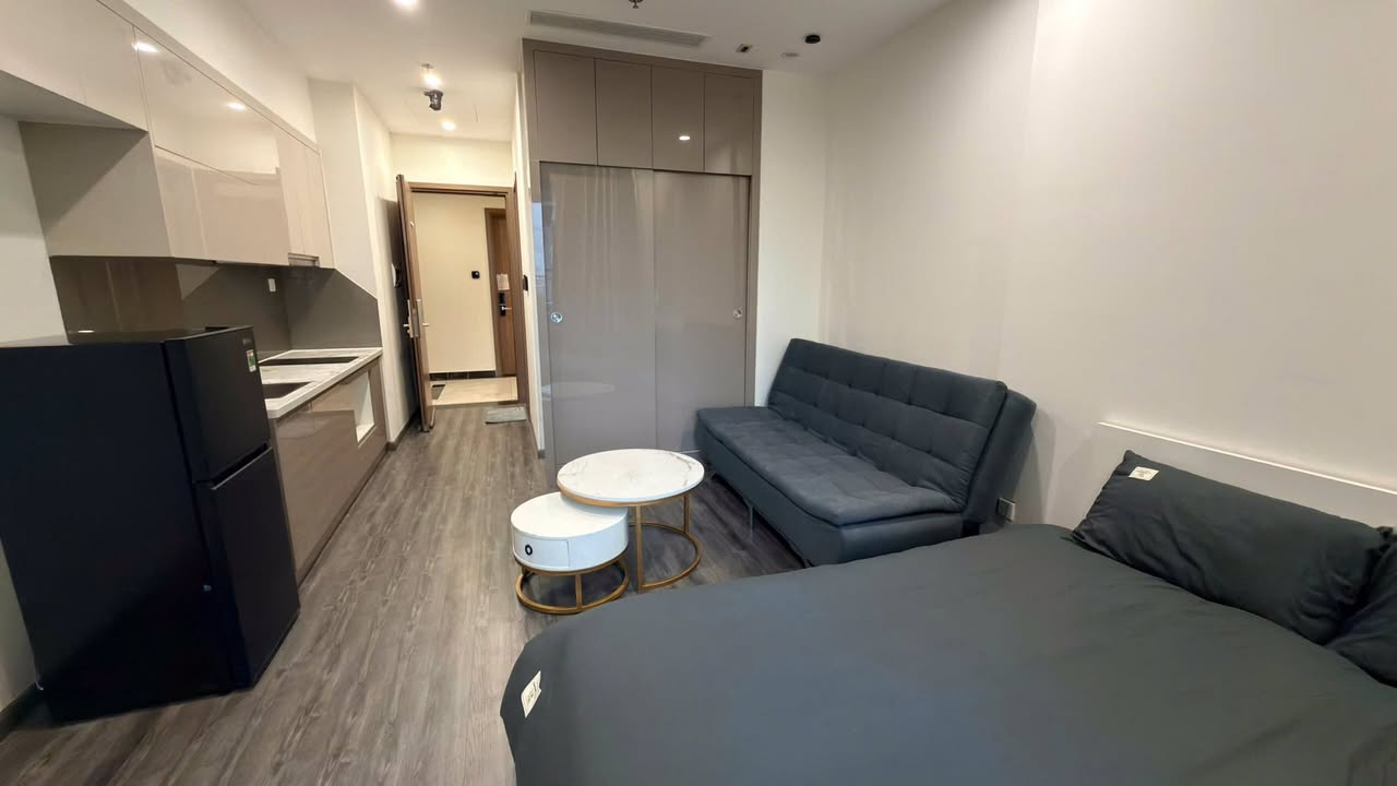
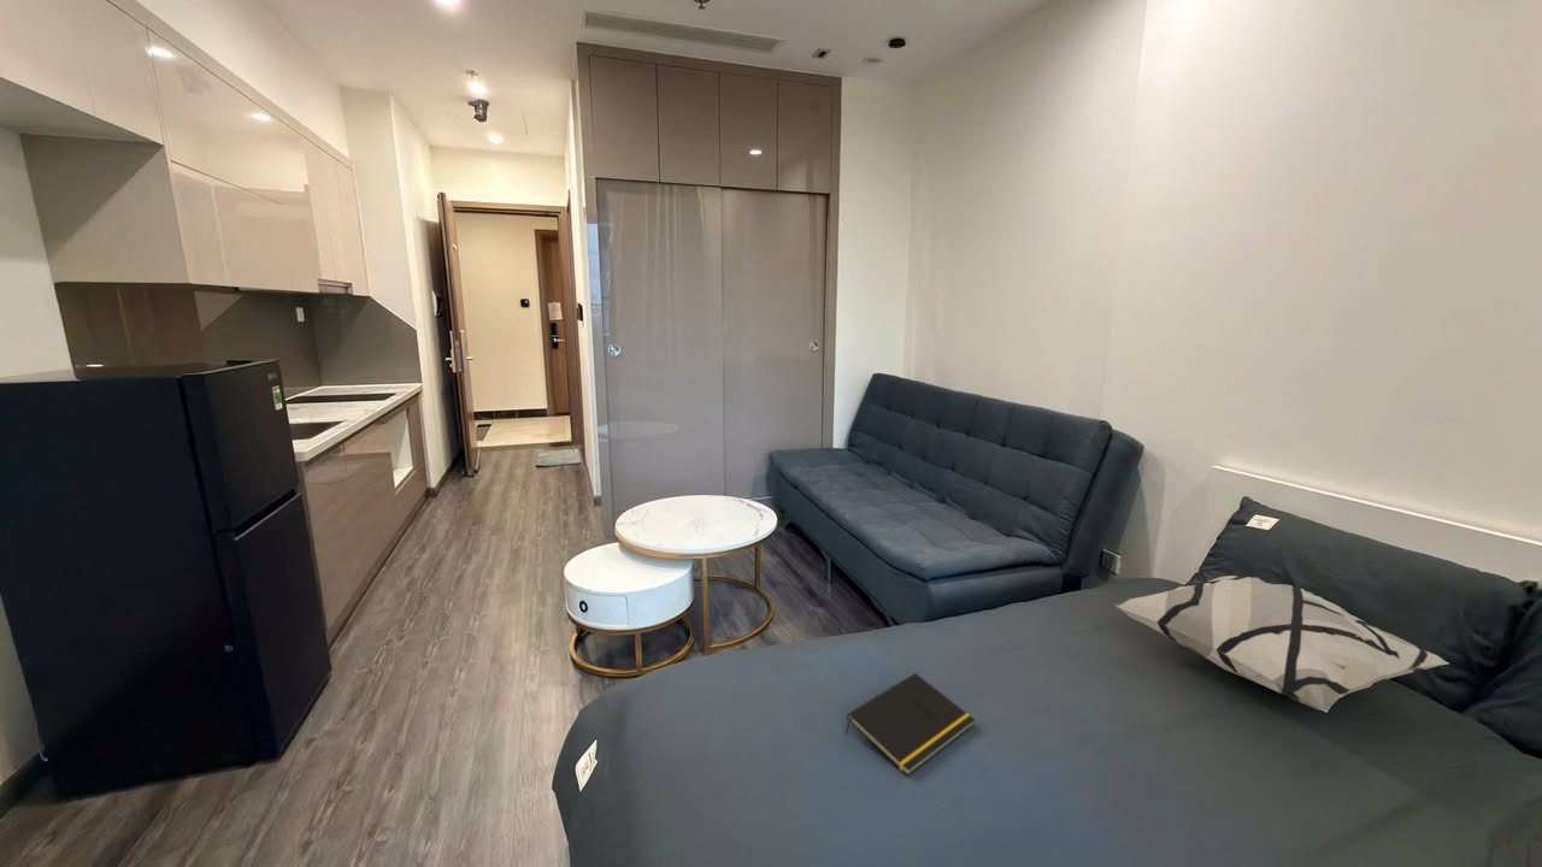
+ decorative pillow (1266, 631)
+ notepad (911, 719)
